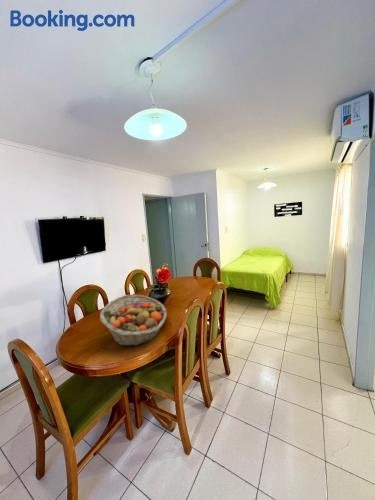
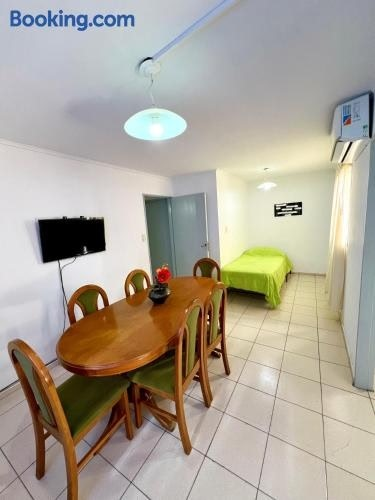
- fruit basket (136, 317)
